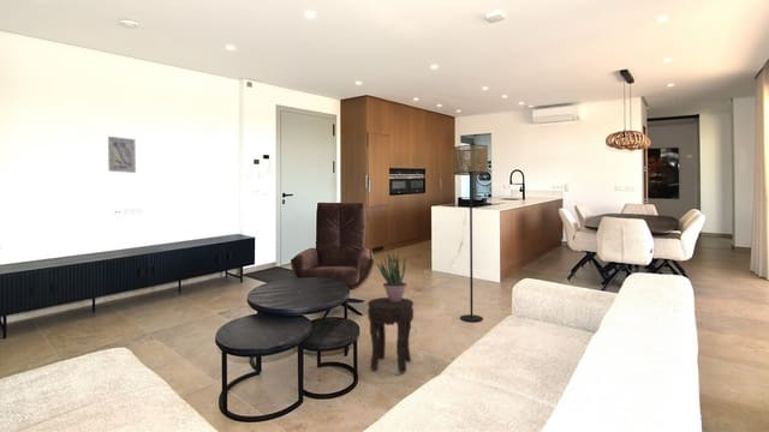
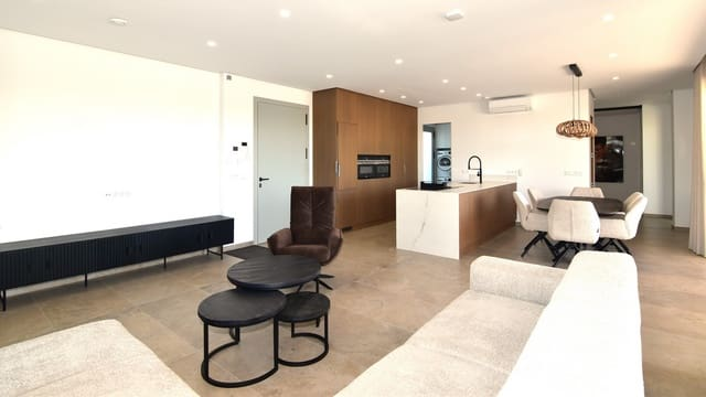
- potted plant (392, 275)
- side table (384, 334)
- wall art (121, 155)
- floor lamp (471, 233)
